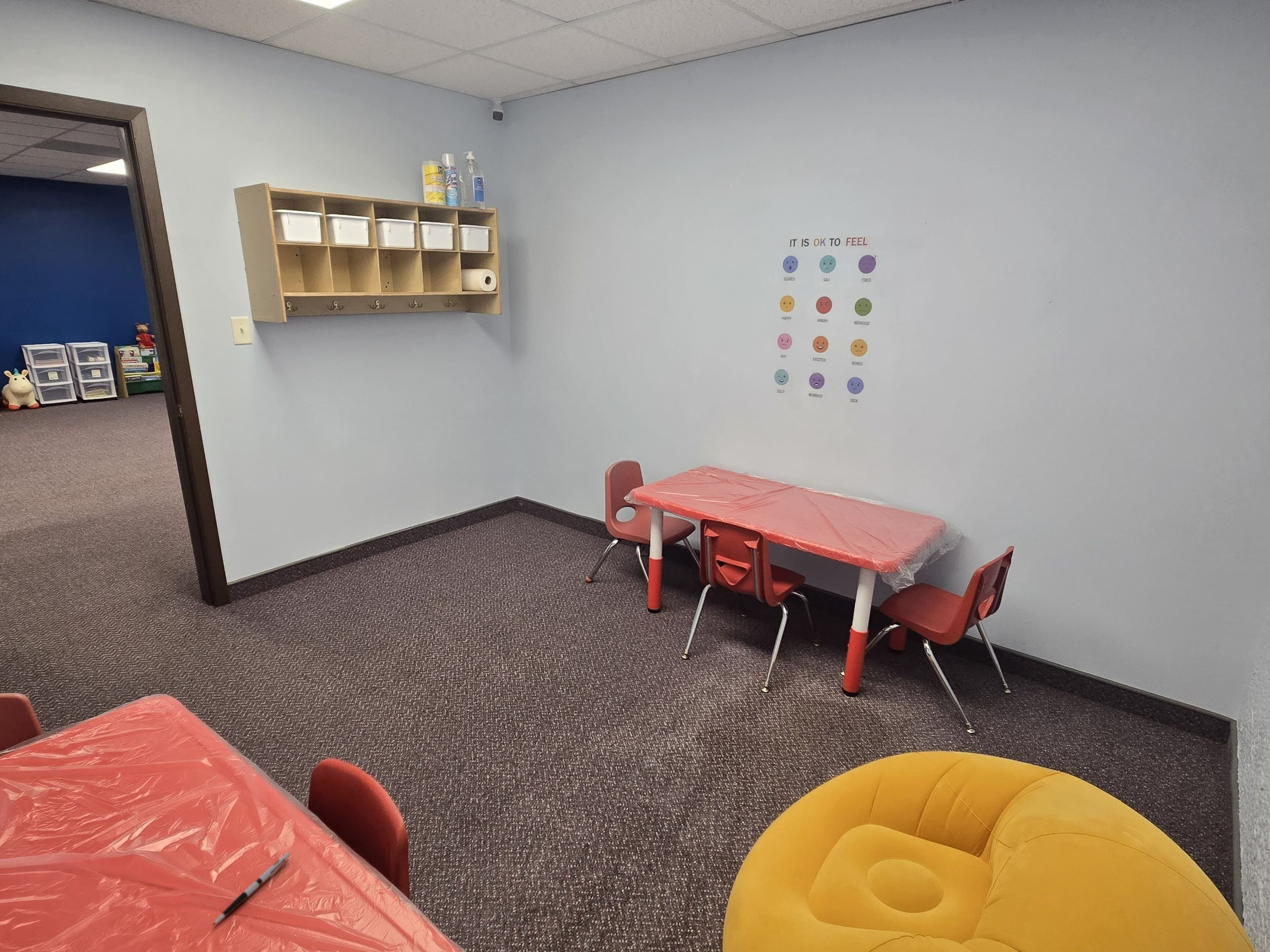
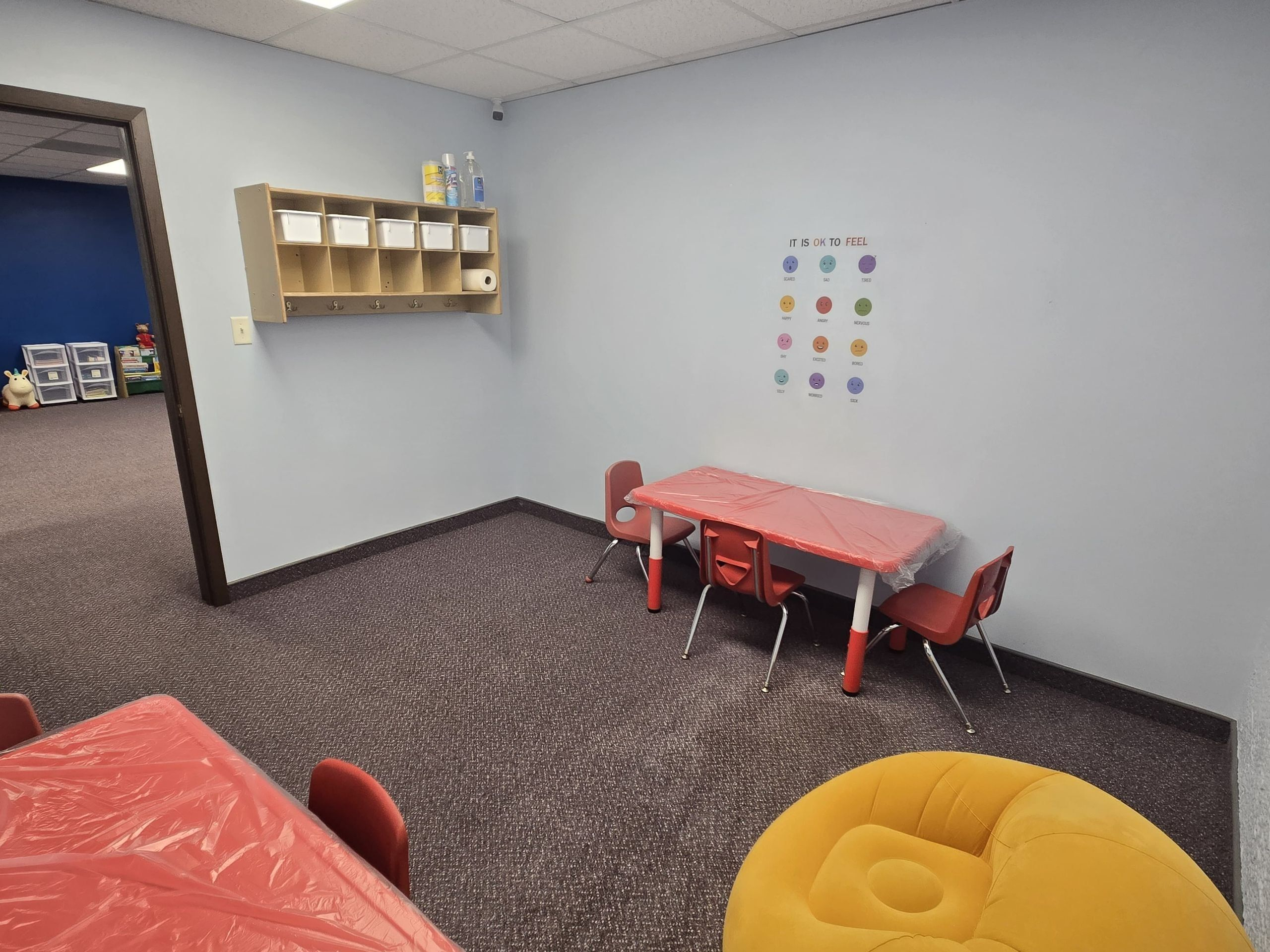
- pen (253, 888)
